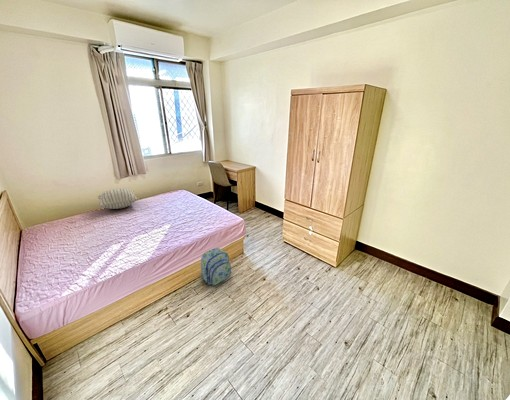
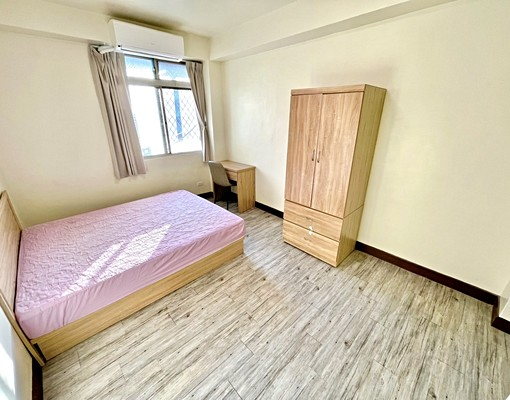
- backpack (216, 265)
- pillow (117, 198)
